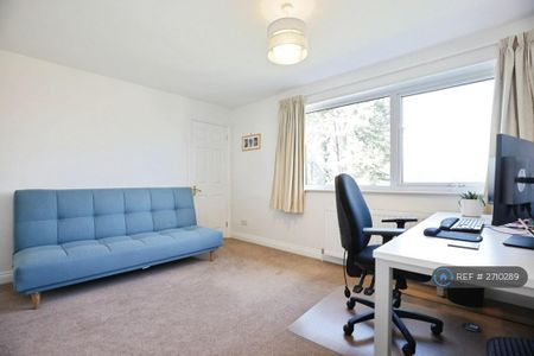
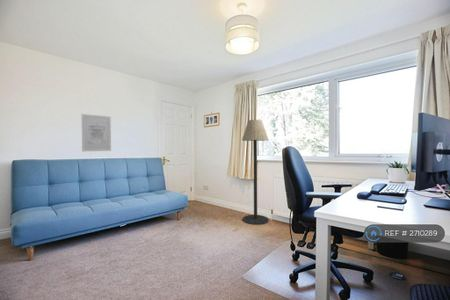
+ wall art (96, 133)
+ floor lamp (255, 170)
